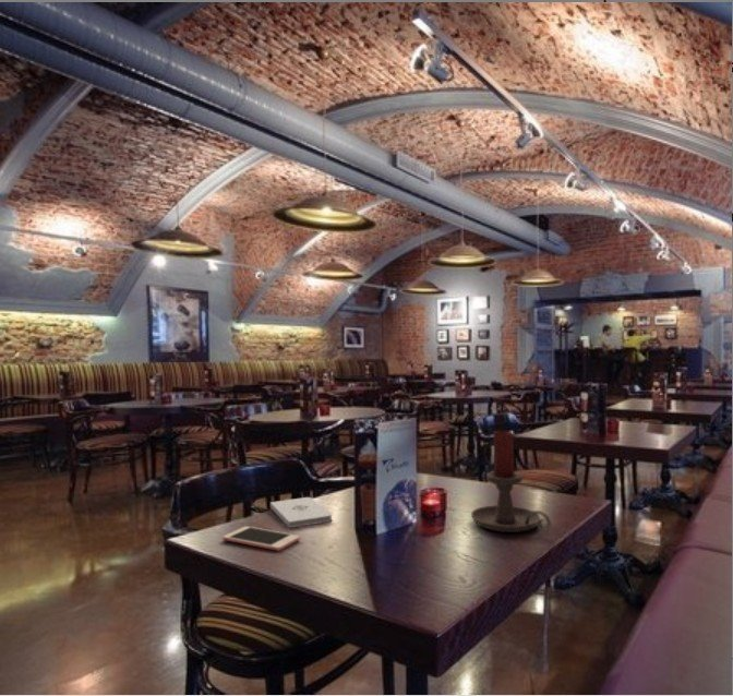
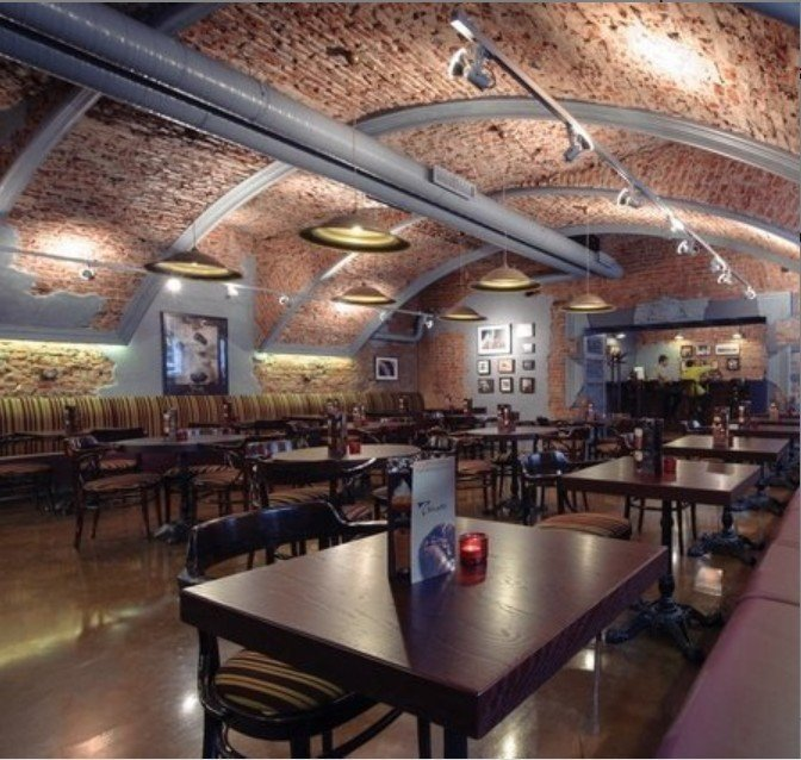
- candle holder (512, 478)
- cell phone (261, 538)
- notepad (300, 511)
